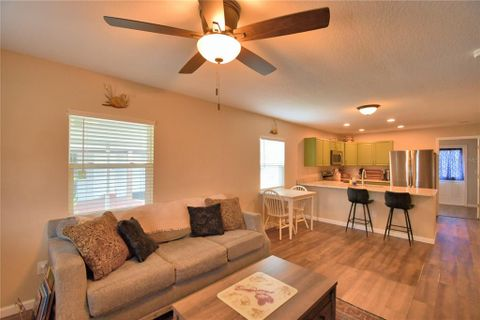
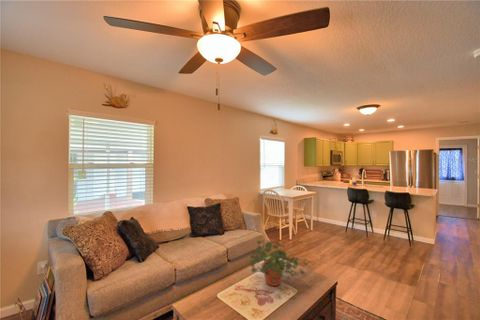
+ potted plant (277, 265)
